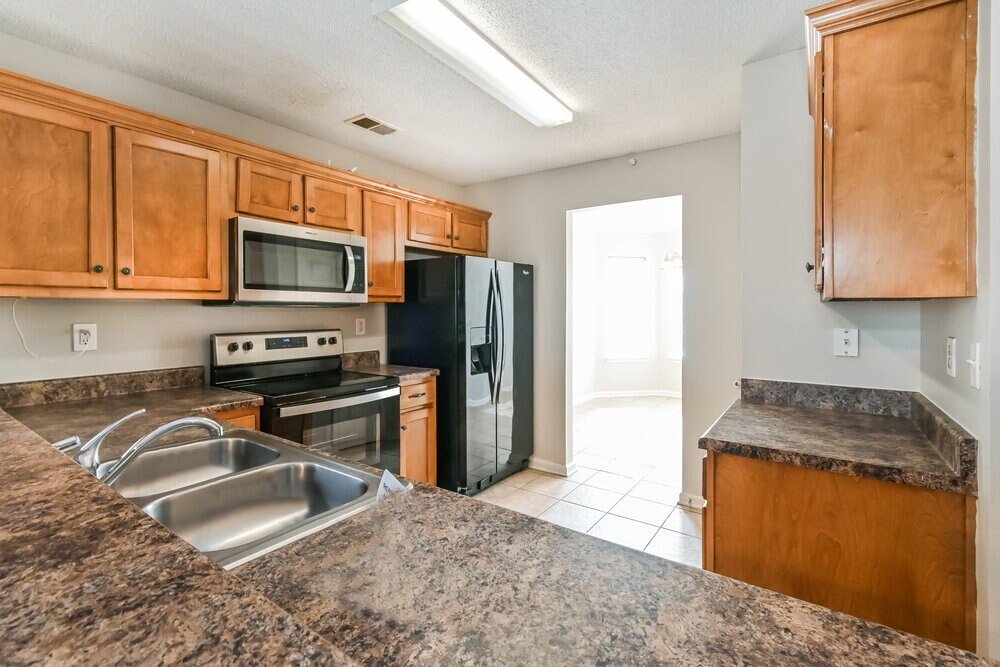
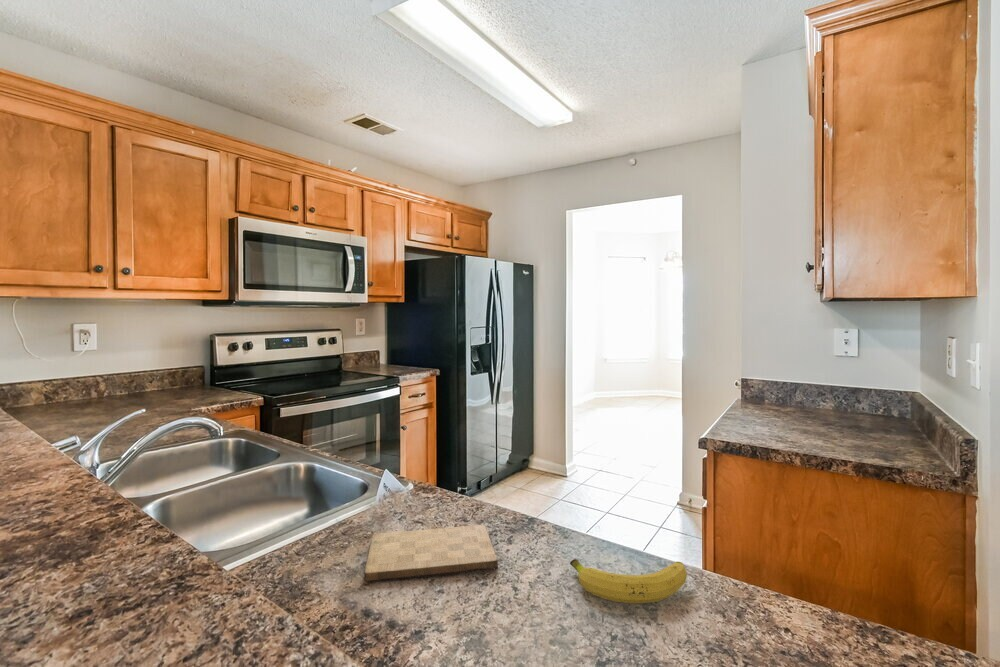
+ fruit (621, 574)
+ cutting board (431, 549)
